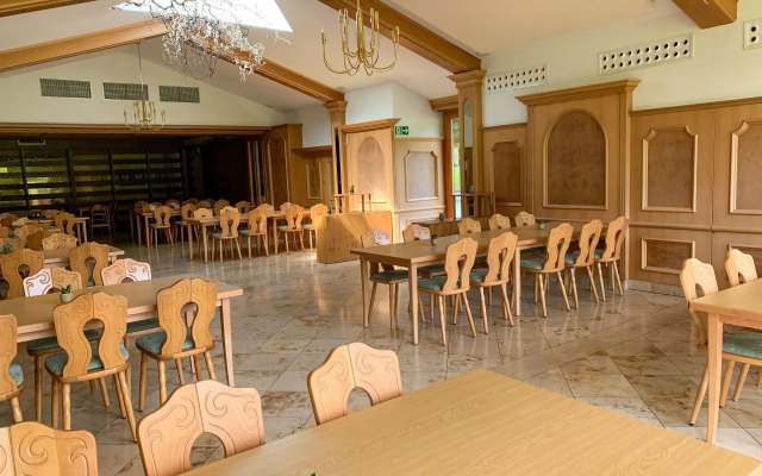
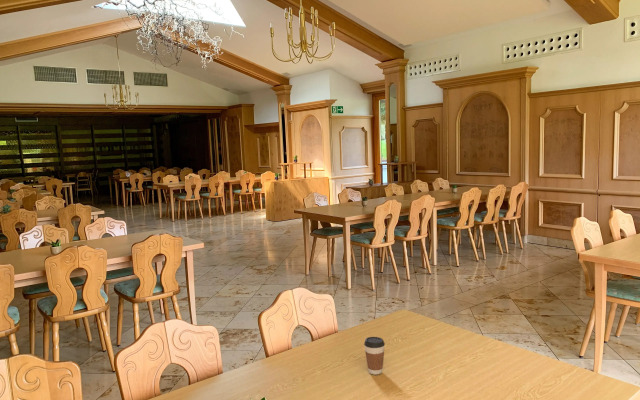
+ coffee cup (374, 355)
